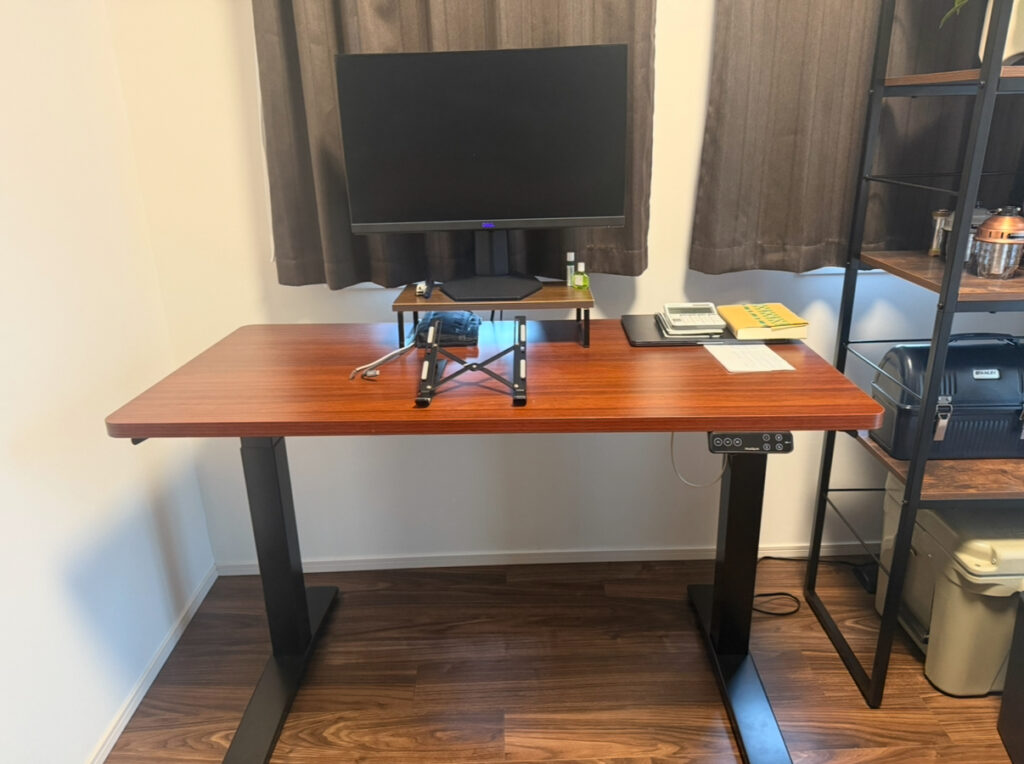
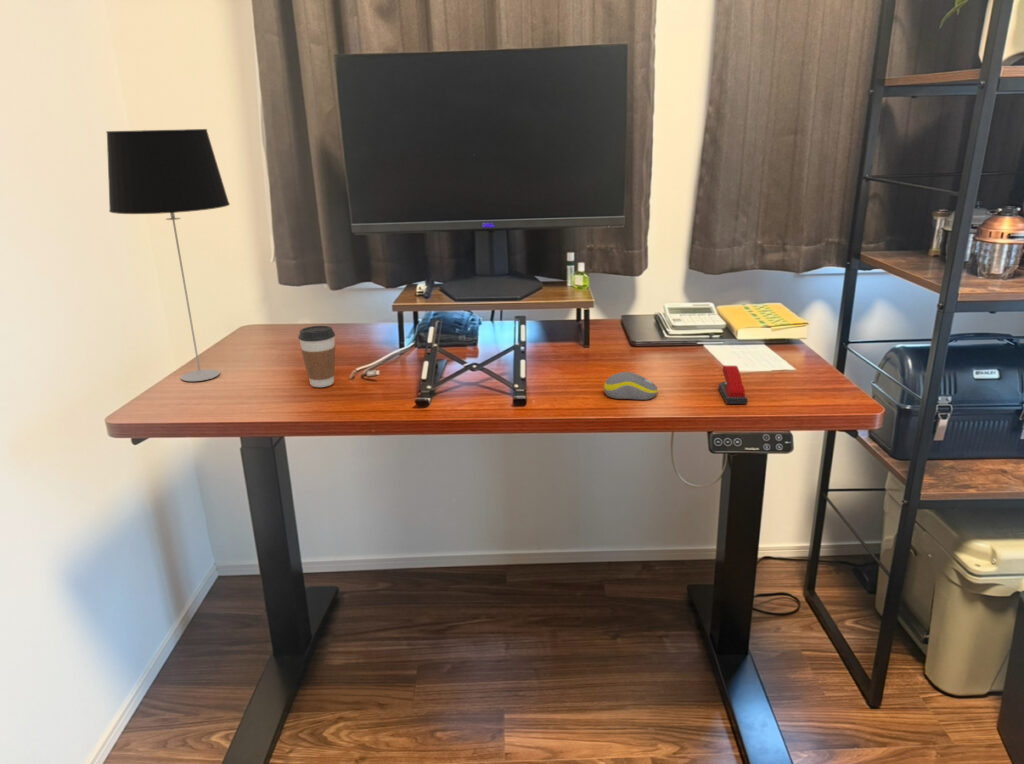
+ computer mouse (630, 384)
+ coffee cup (319, 356)
+ table lamp (180, 259)
+ stapler (732, 382)
